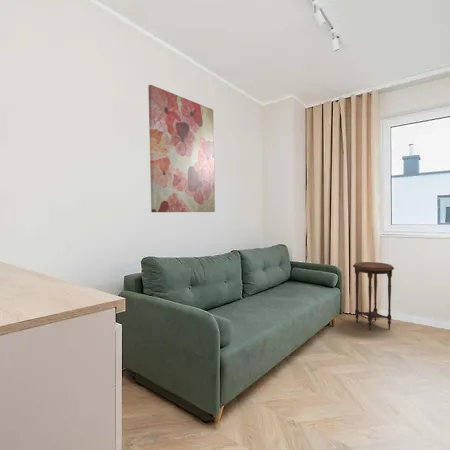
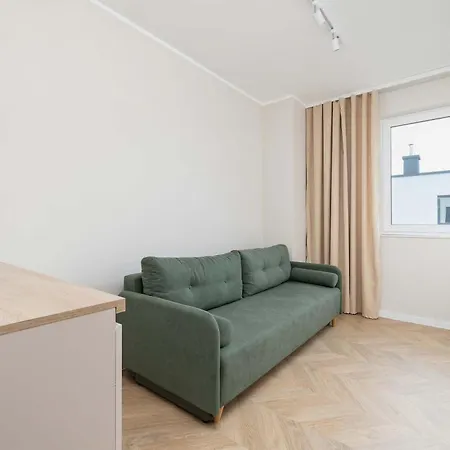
- wall art (185, 155)
- side table (374, 295)
